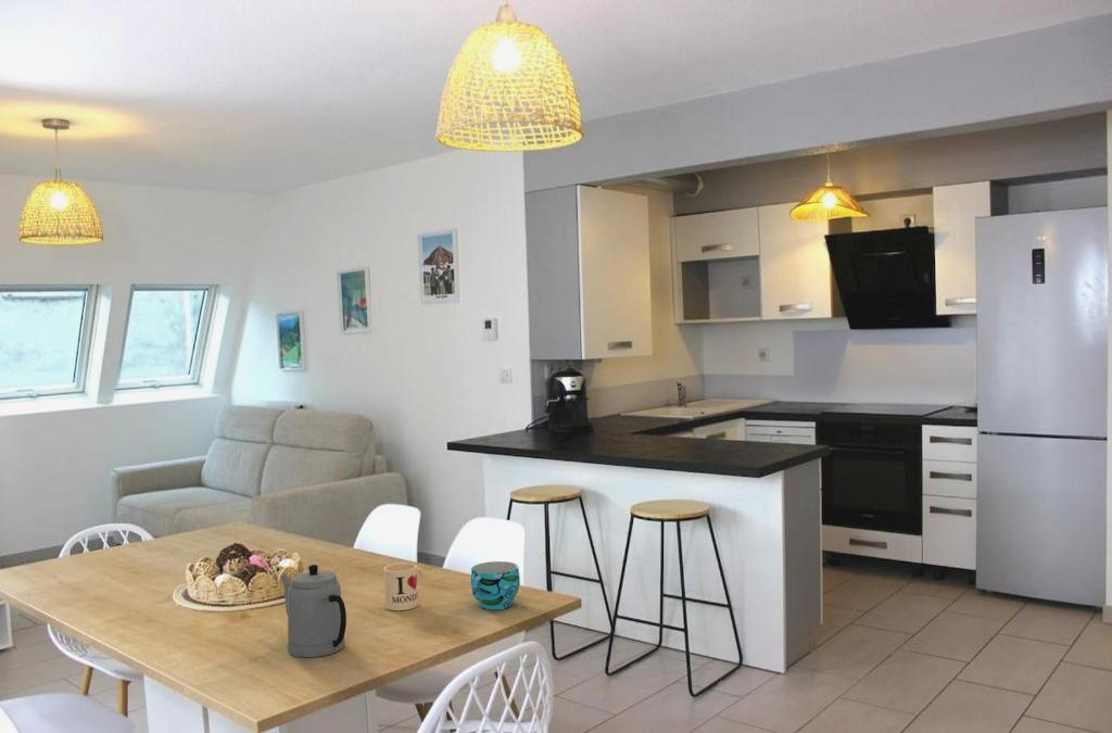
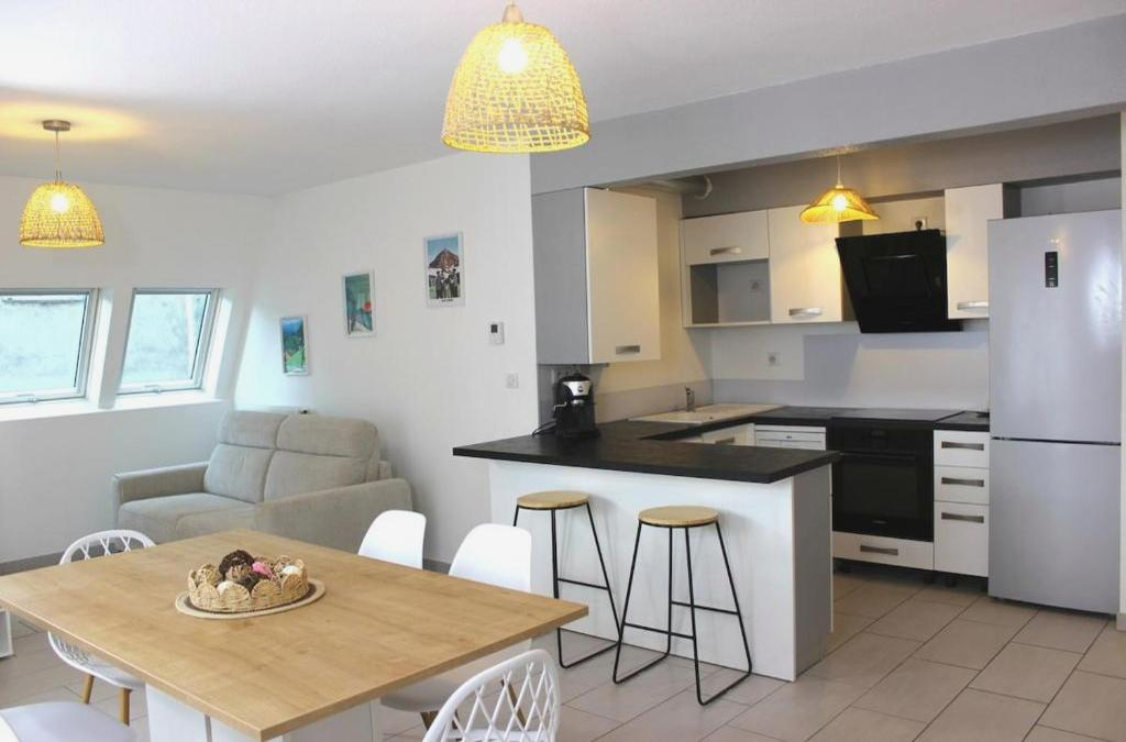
- cup (494, 586)
- teapot (312, 605)
- mug (405, 584)
